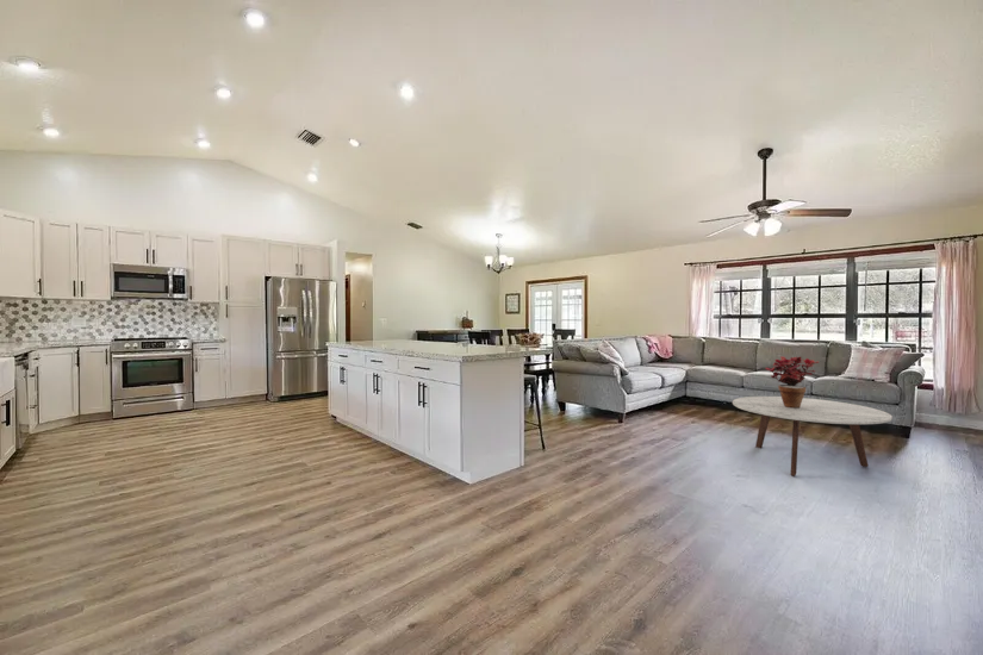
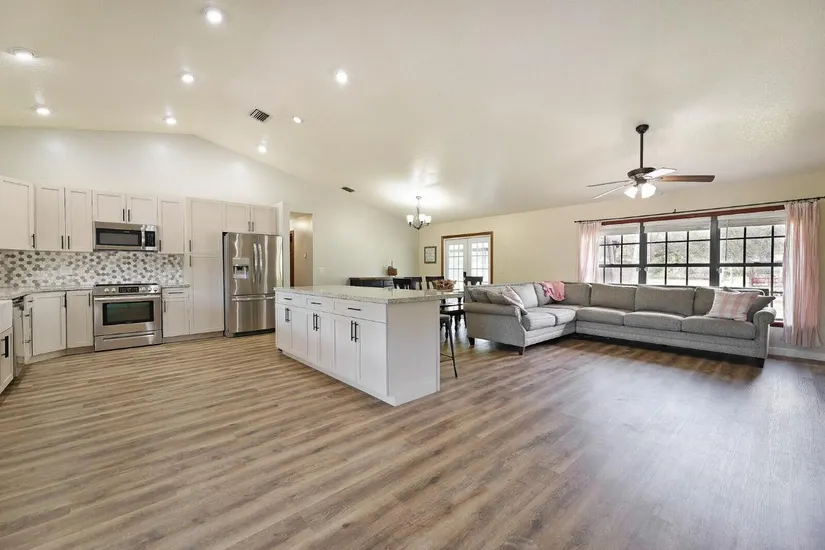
- potted plant (790, 380)
- coffee table (797, 435)
